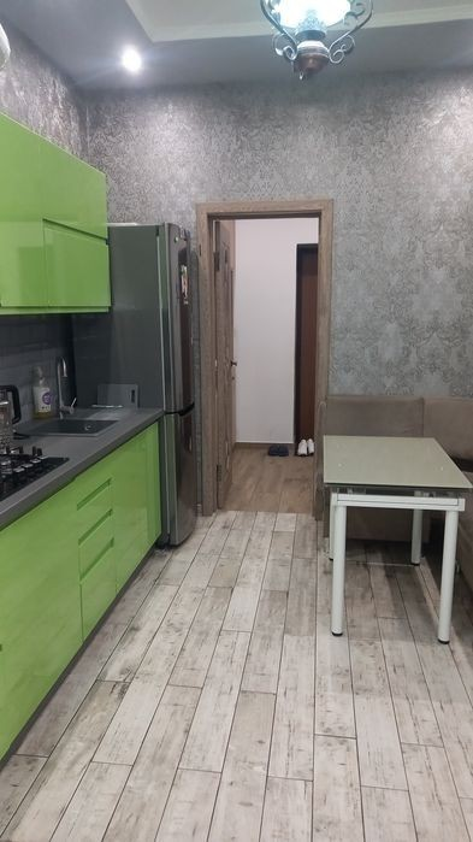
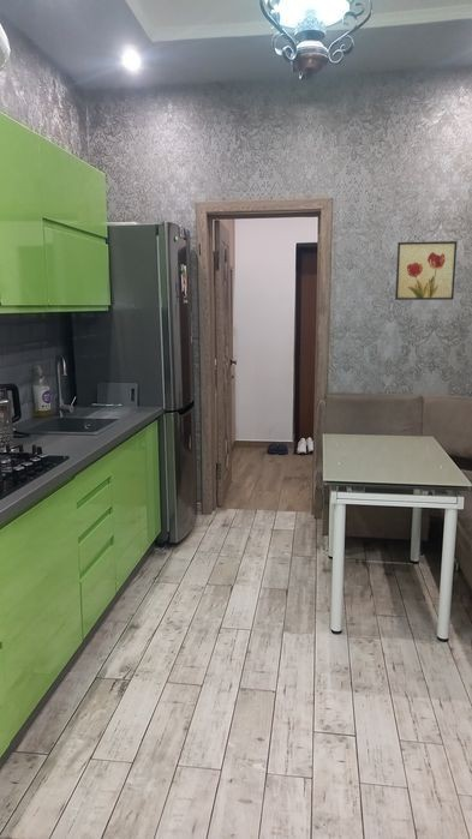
+ wall art (425, 270)
